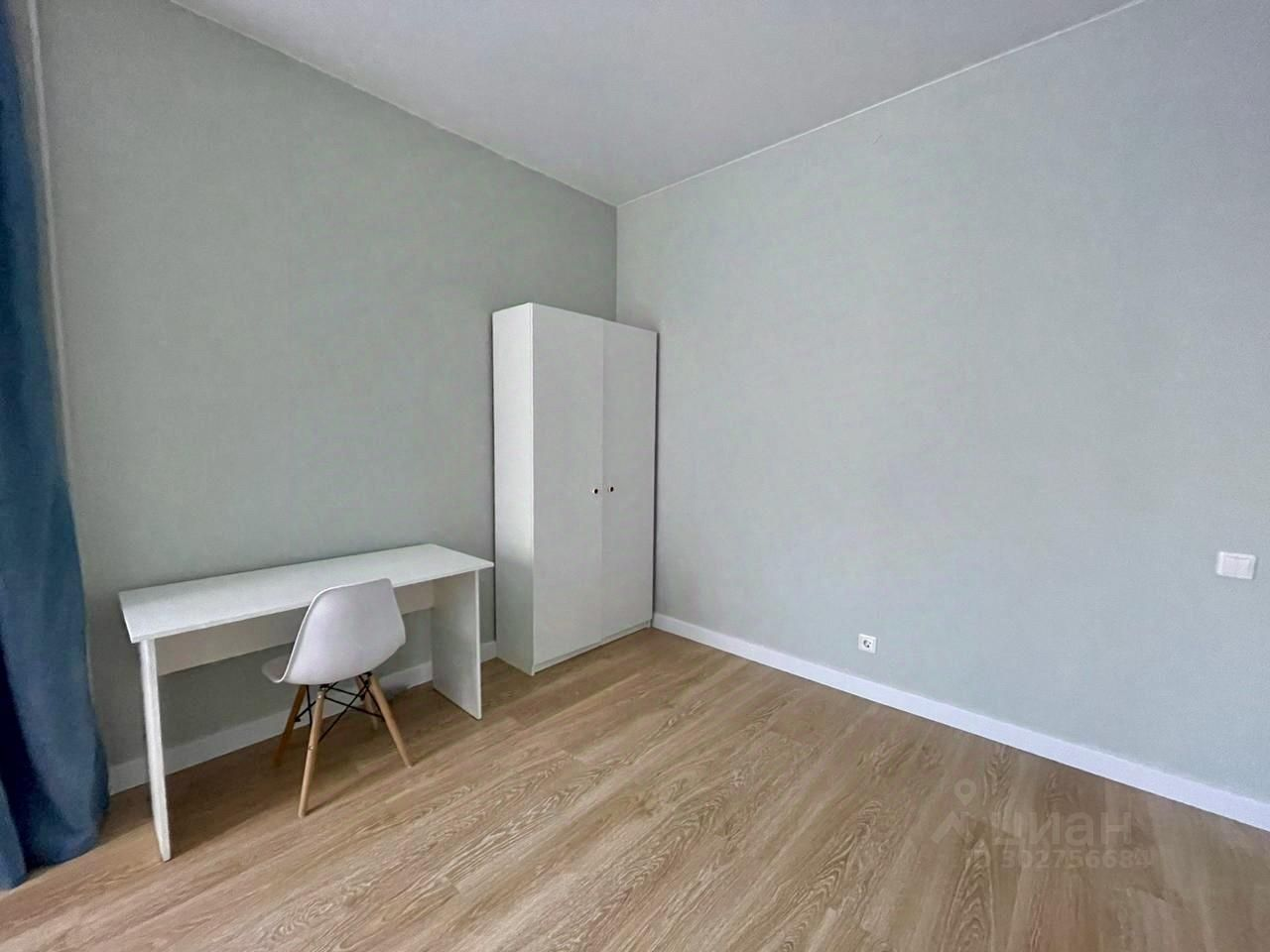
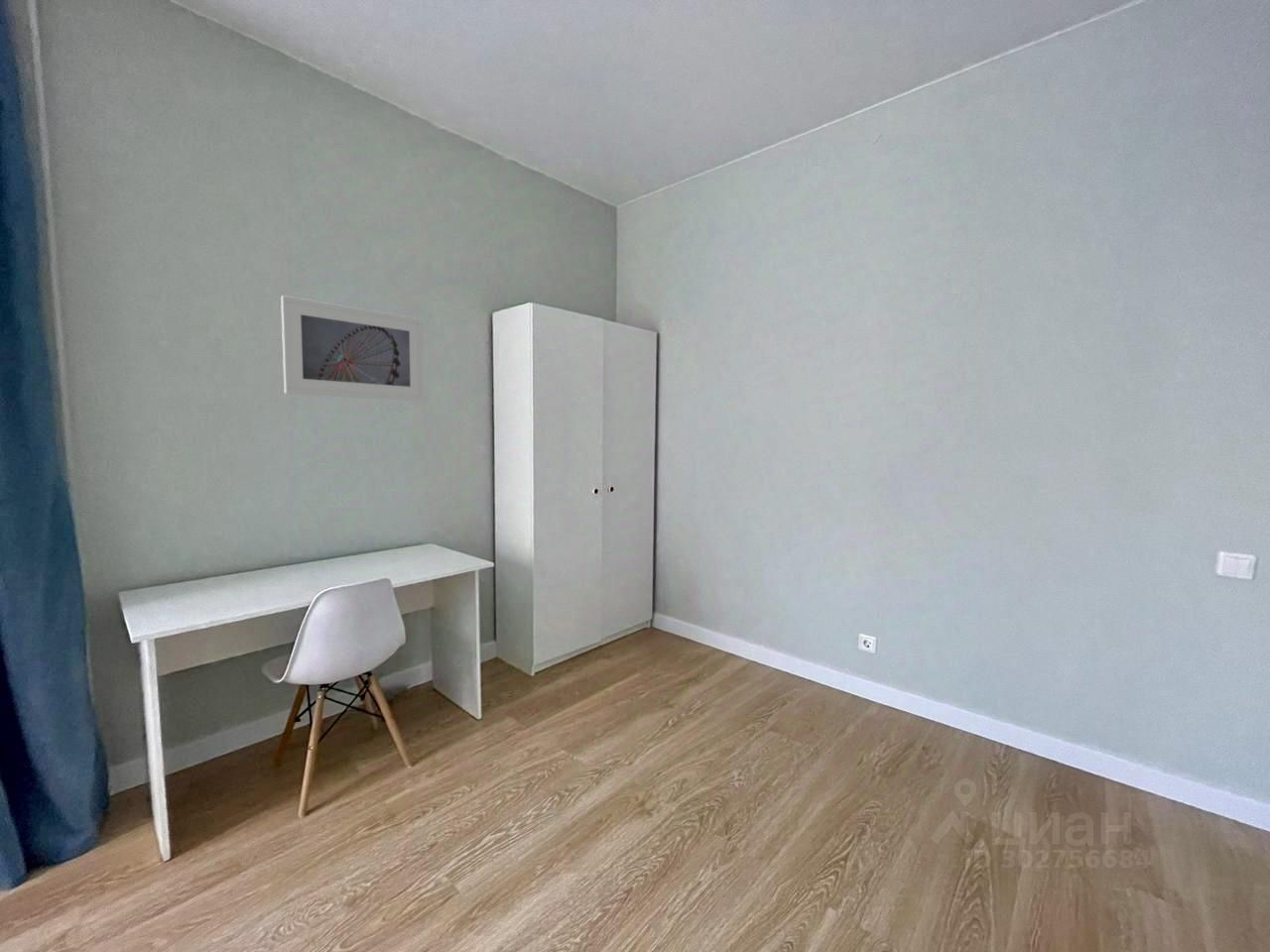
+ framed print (358, 353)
